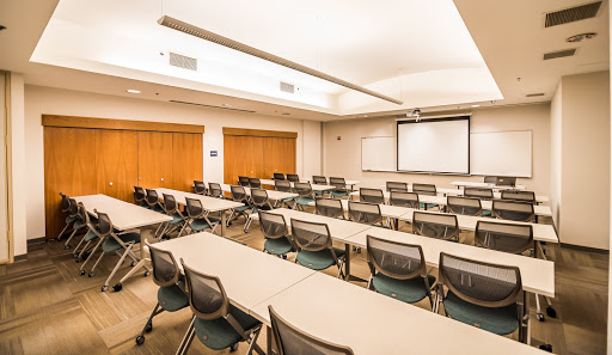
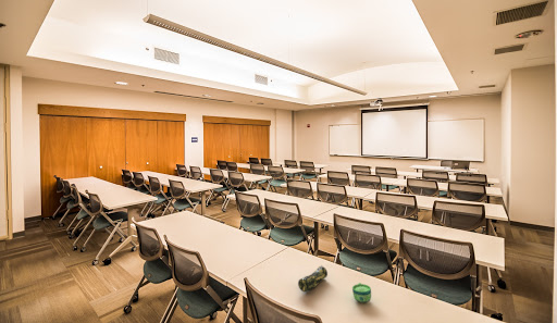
+ cup (360, 291)
+ pencil case (313, 278)
